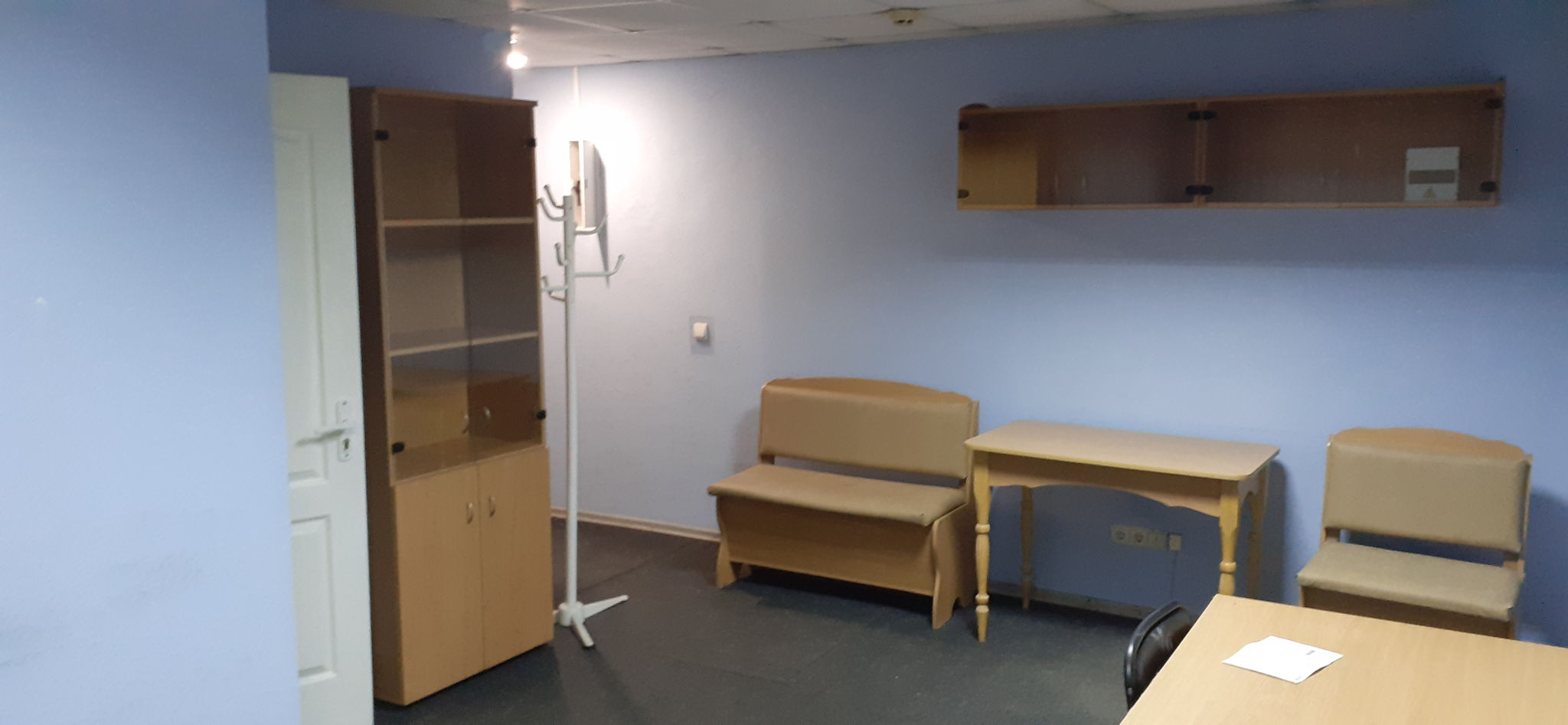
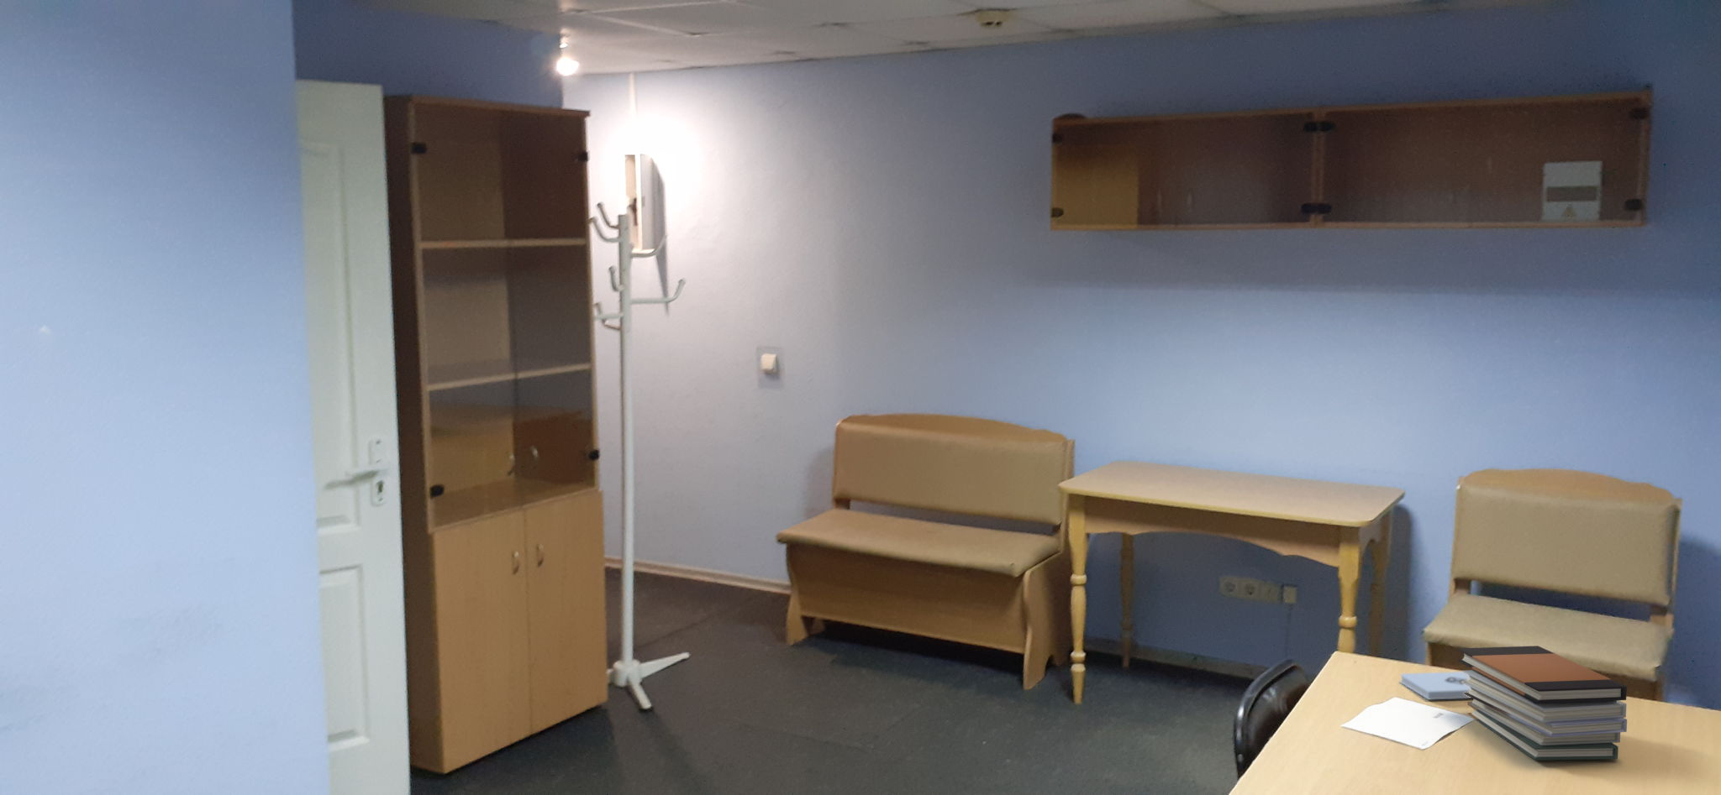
+ notepad (1460, 684)
+ book stack (1540, 701)
